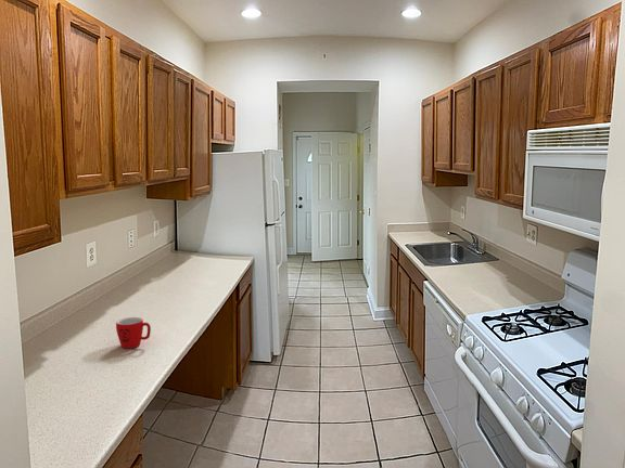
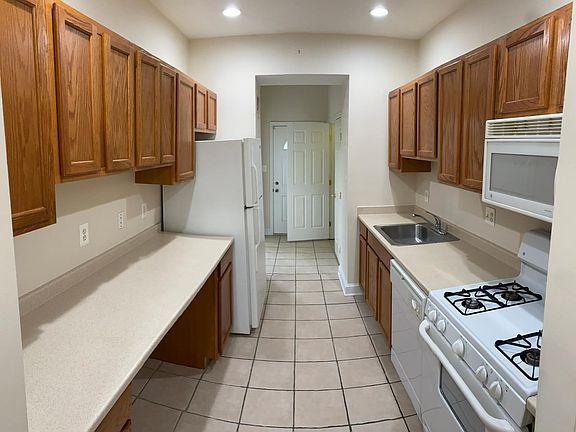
- mug (133, 333)
